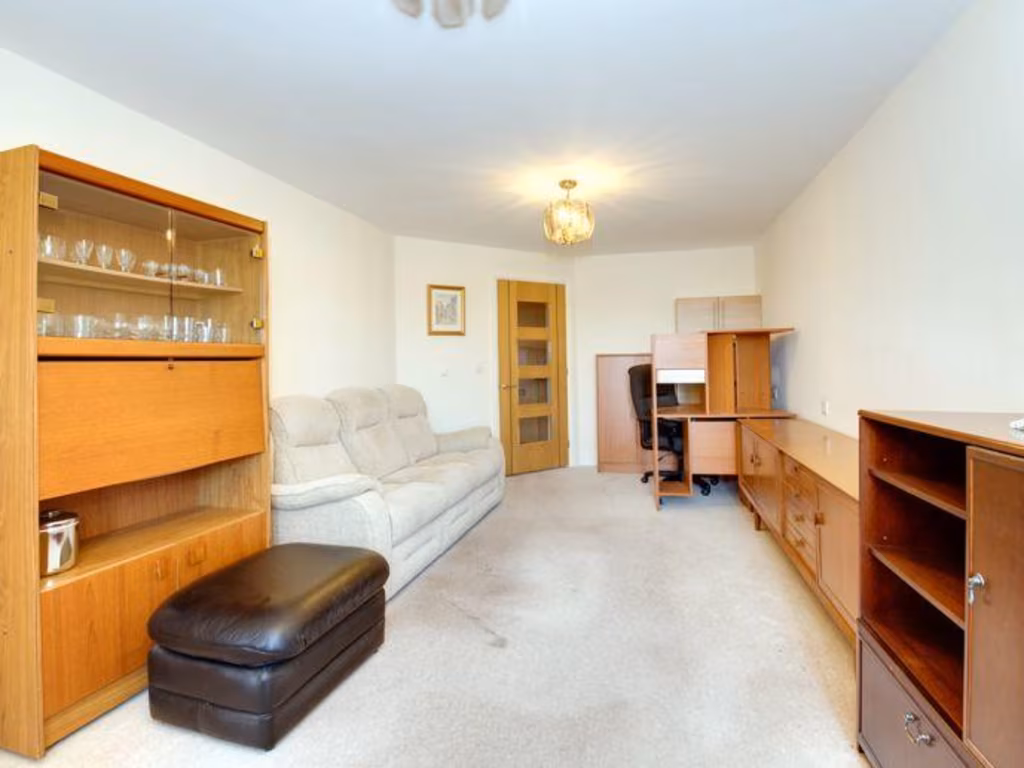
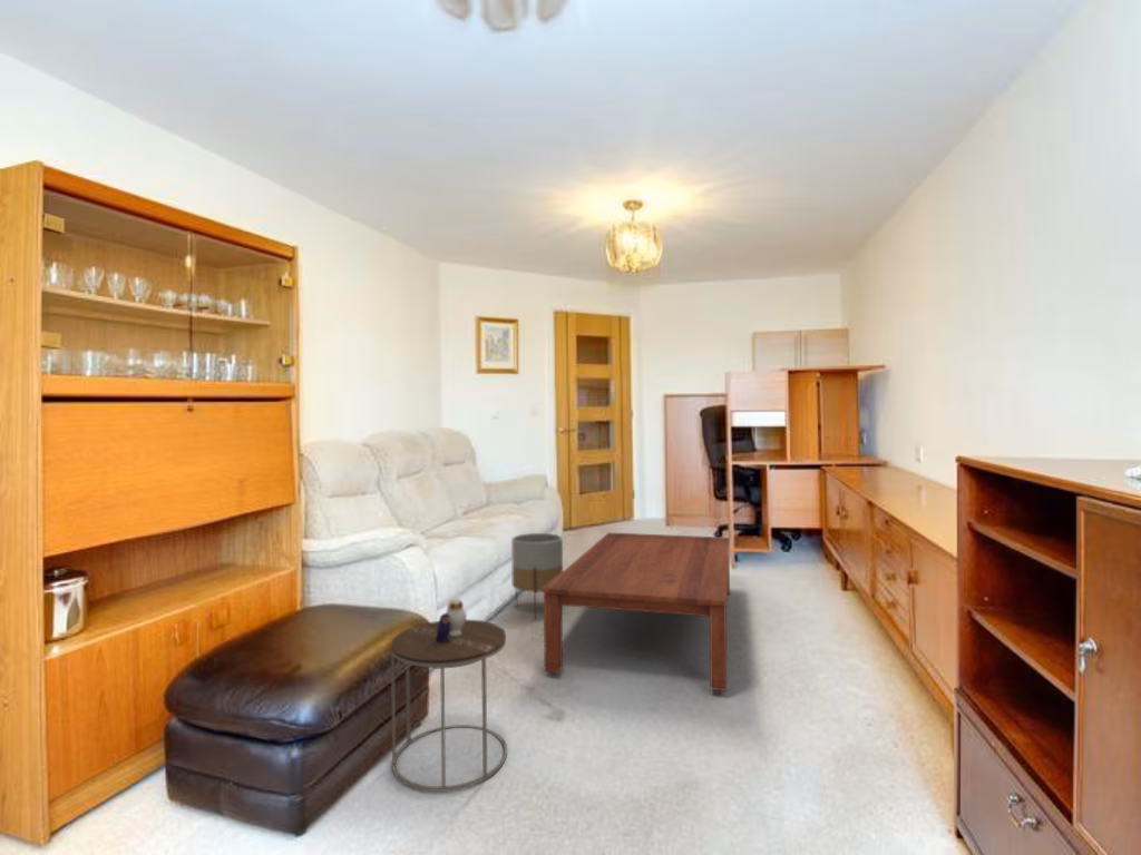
+ side table (443, 678)
+ planter (536, 573)
+ coffee table (653, 592)
